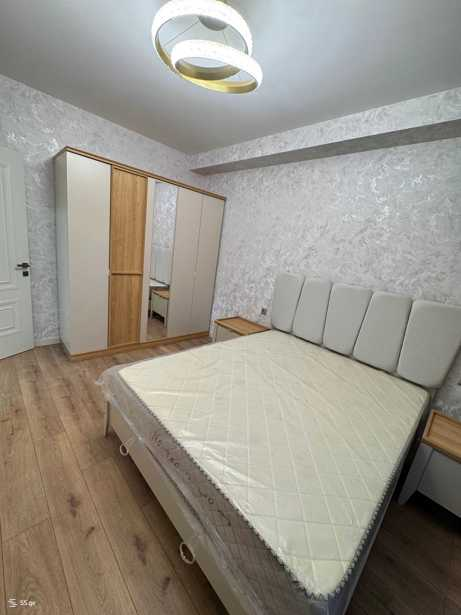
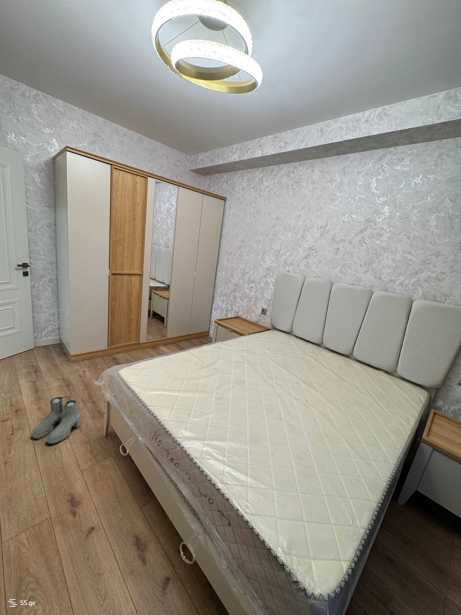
+ boots (58, 417)
